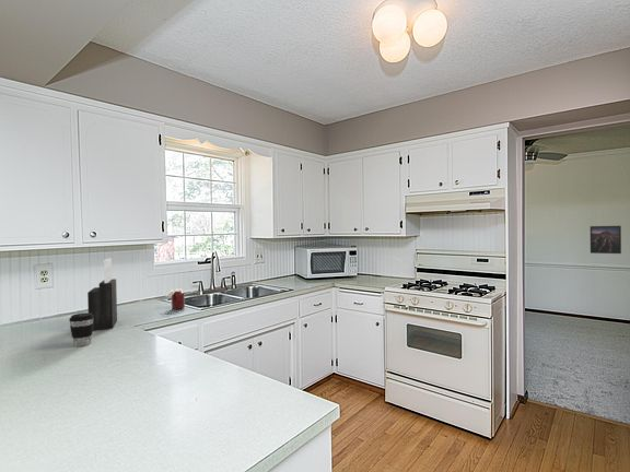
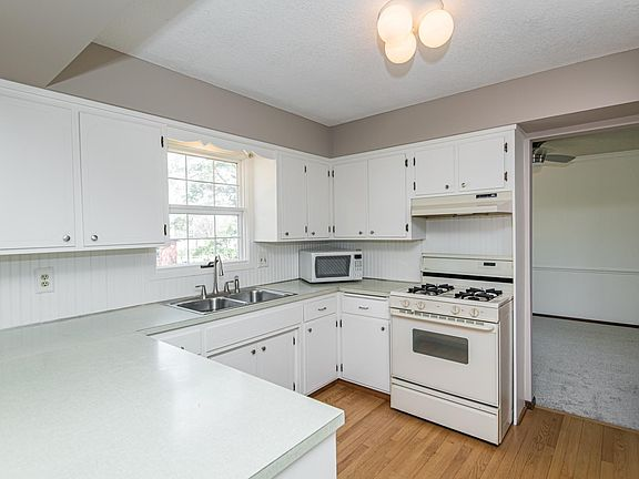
- coffee cup (82, 329)
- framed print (605, 239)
- jar (175, 298)
- knife block (100, 292)
